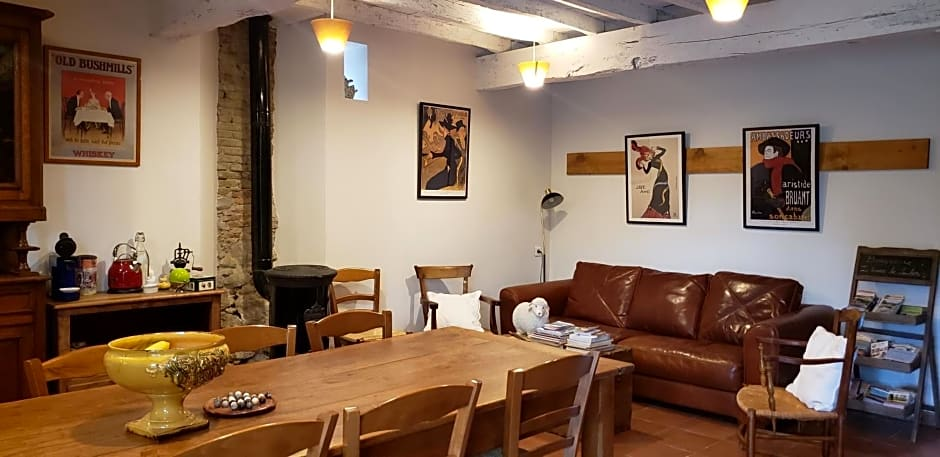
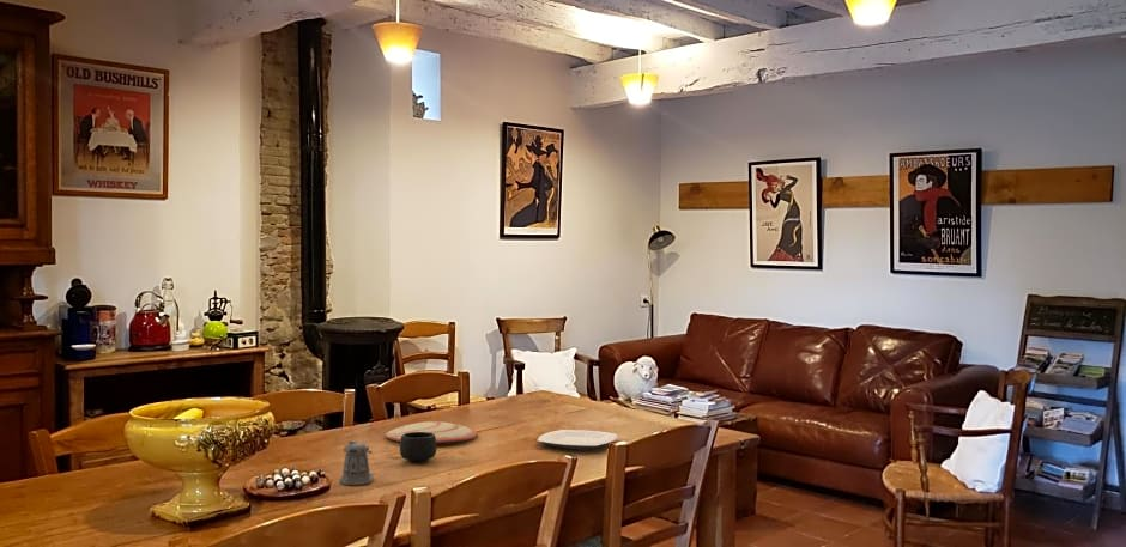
+ plate (577, 439)
+ mug (419, 446)
+ pepper shaker (357, 461)
+ plate (431, 430)
